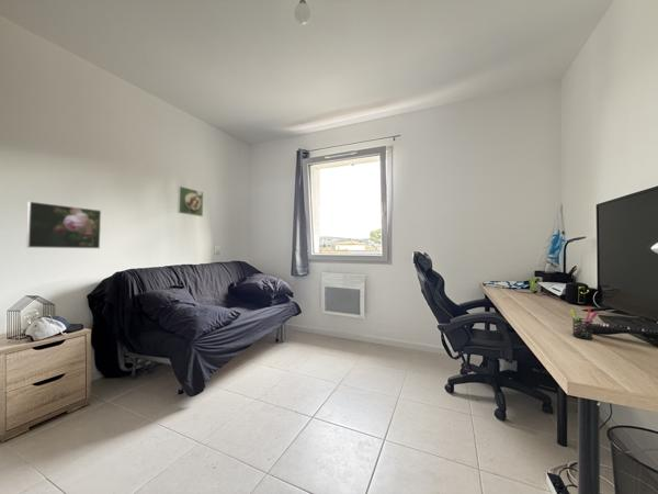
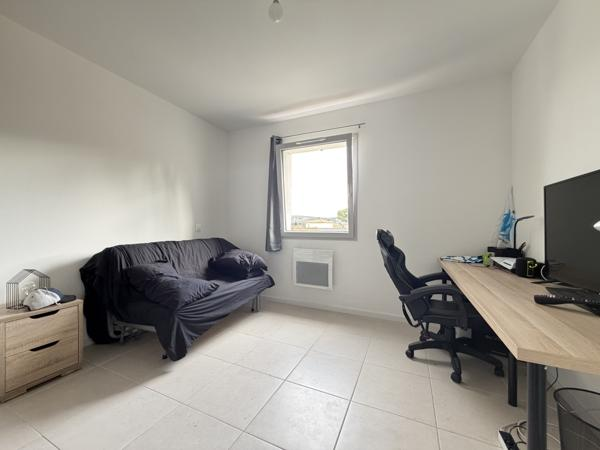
- pen holder (581, 321)
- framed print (67, 227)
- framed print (191, 202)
